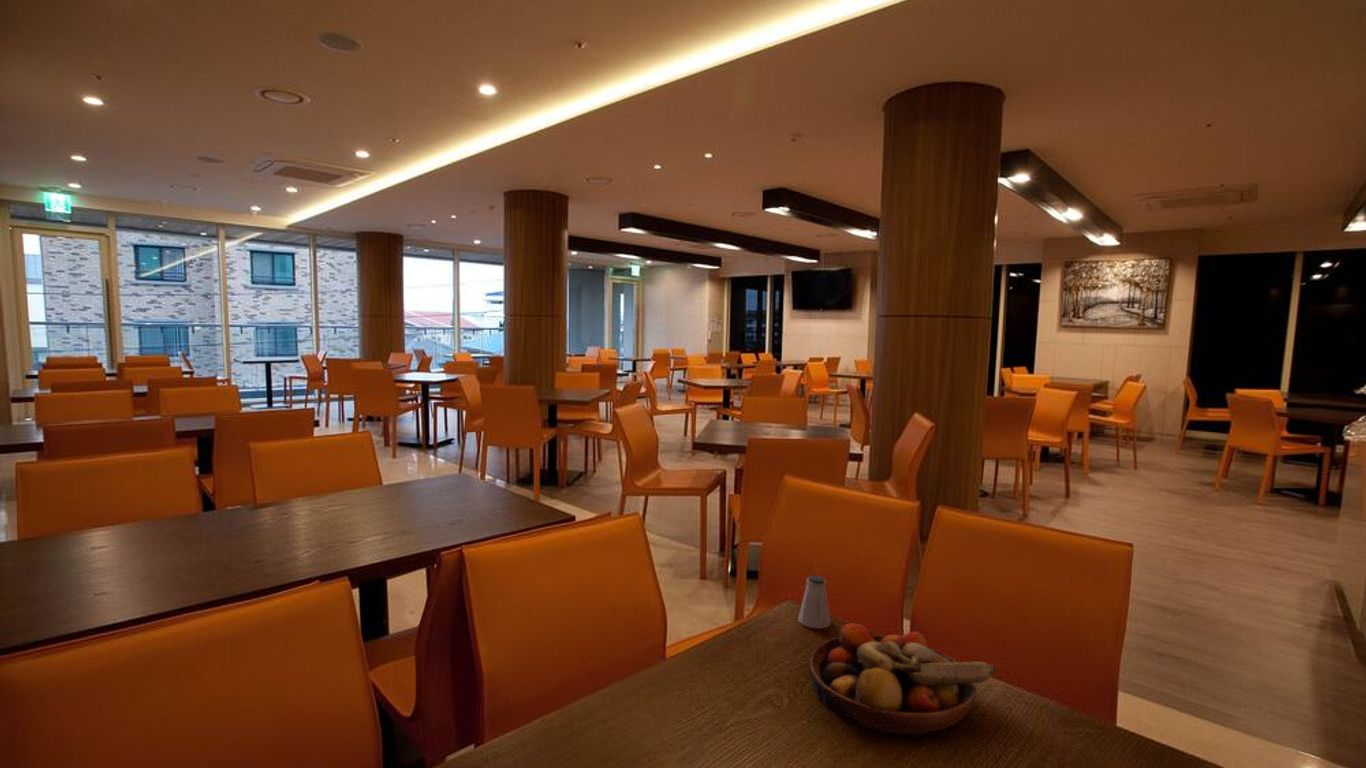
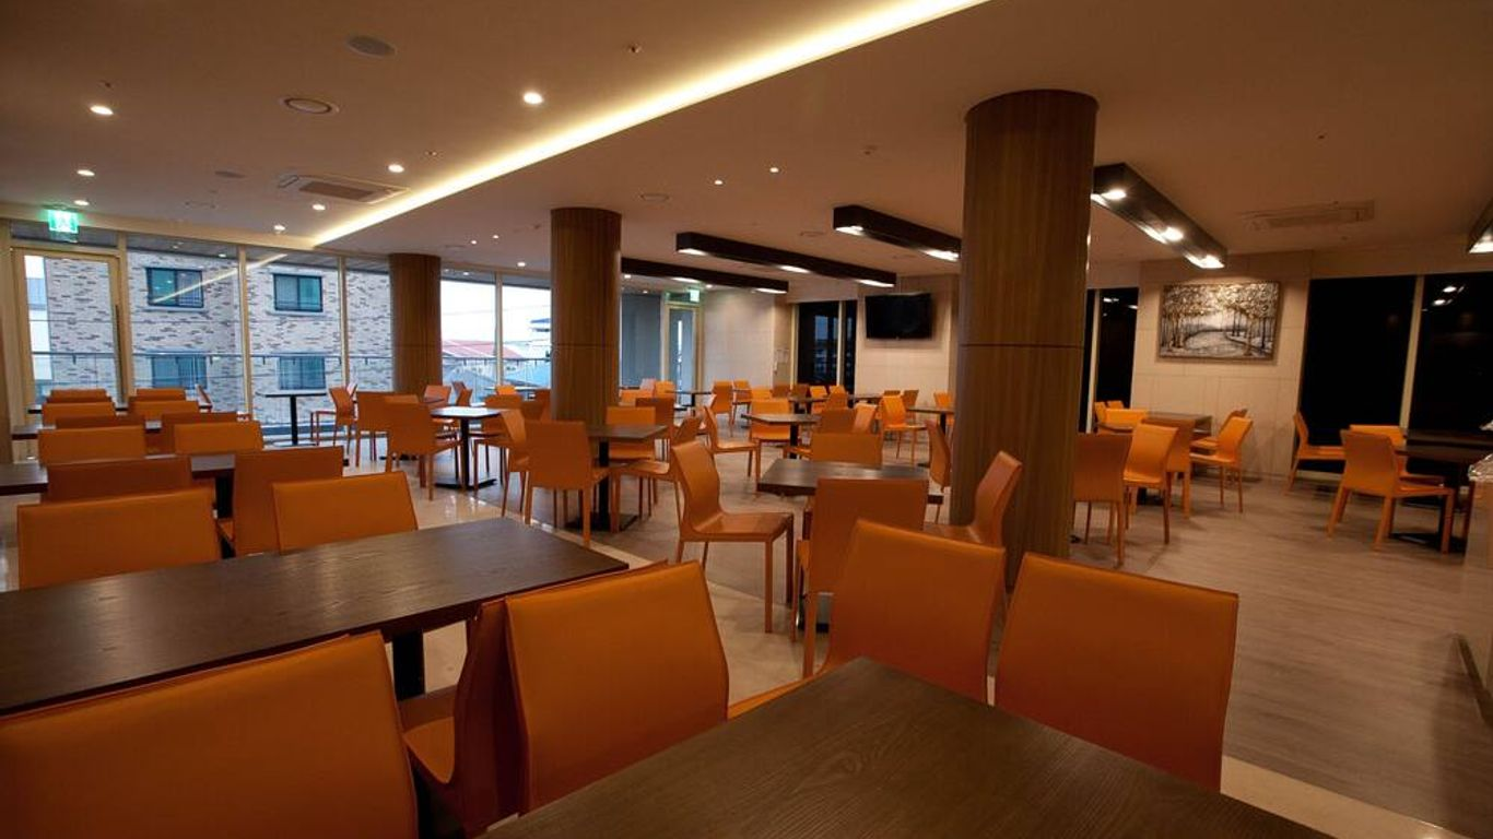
- fruit bowl (891, 663)
- saltshaker (815, 599)
